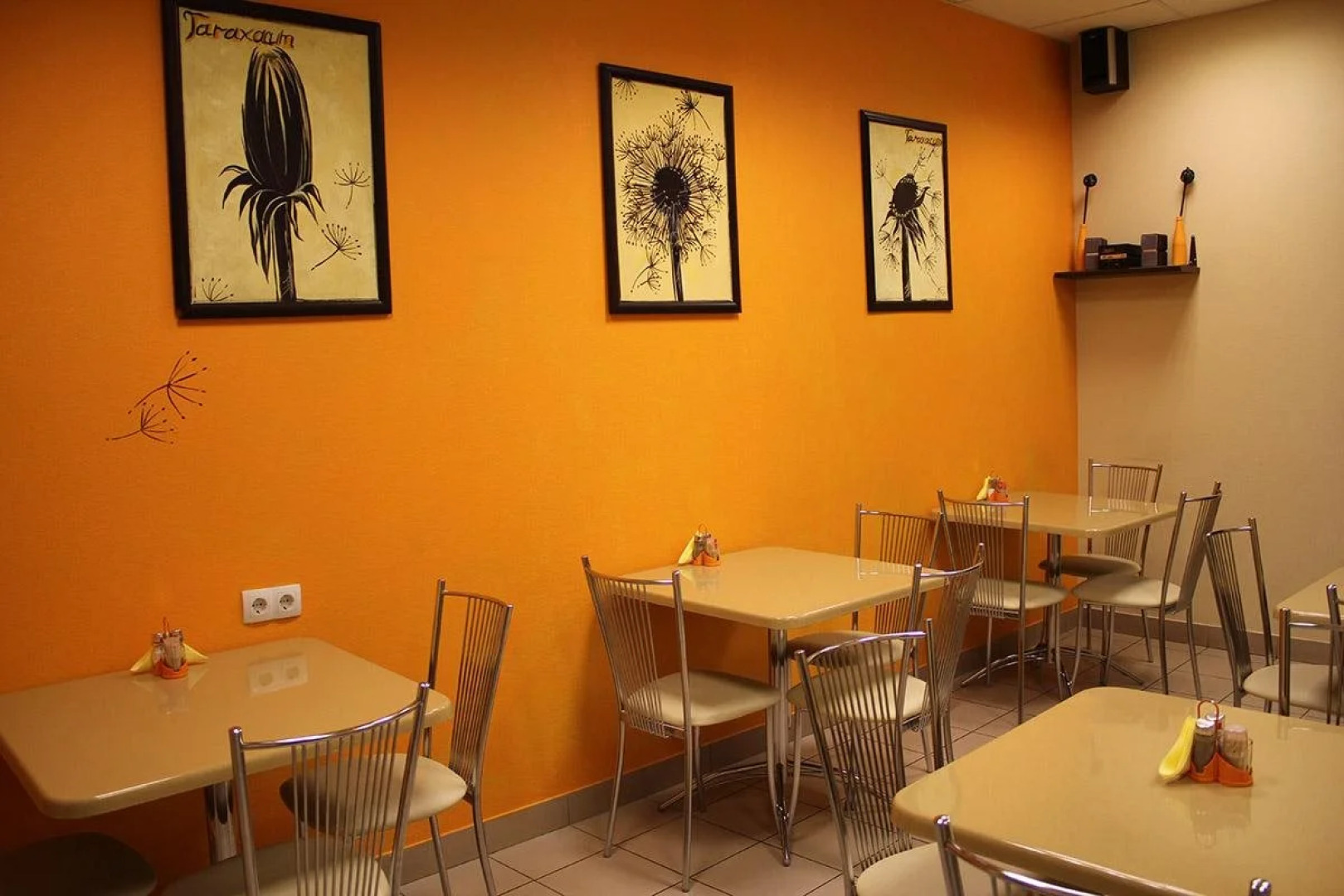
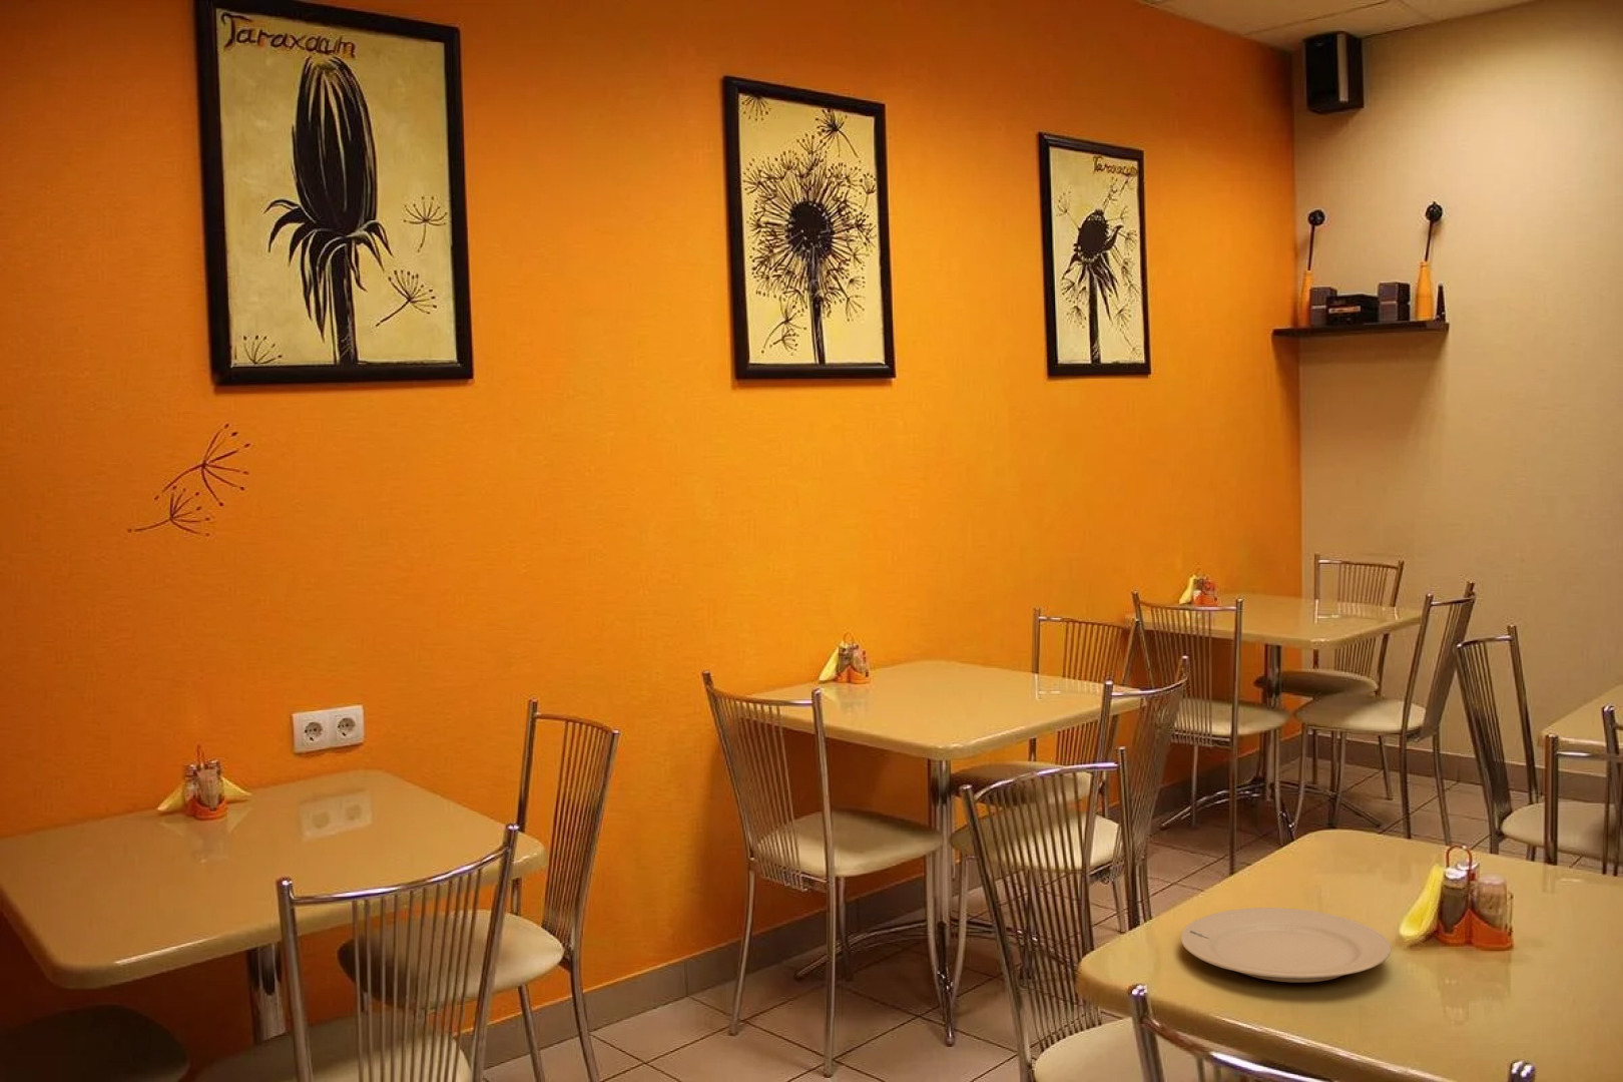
+ chinaware (1284, 948)
